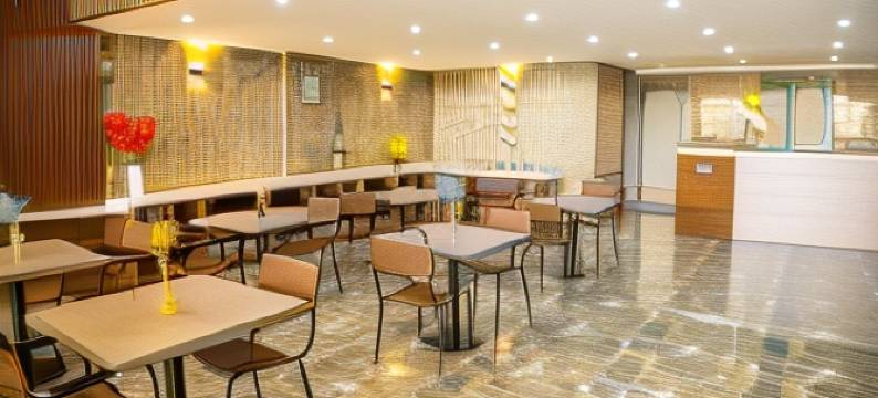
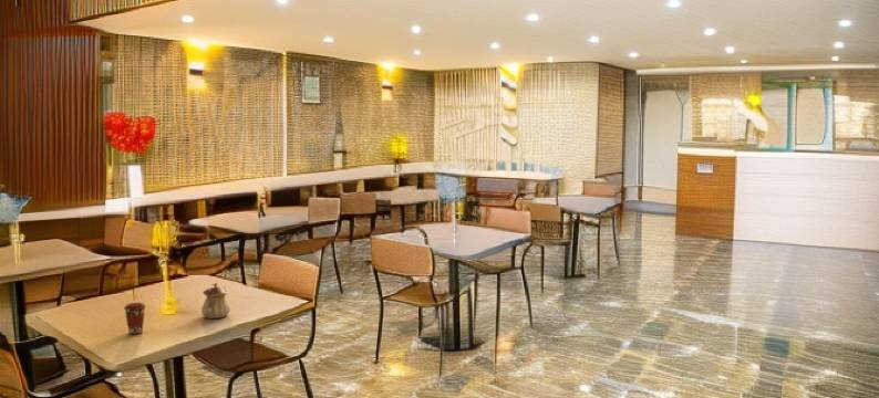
+ teapot (215, 300)
+ coffee cup (135, 318)
